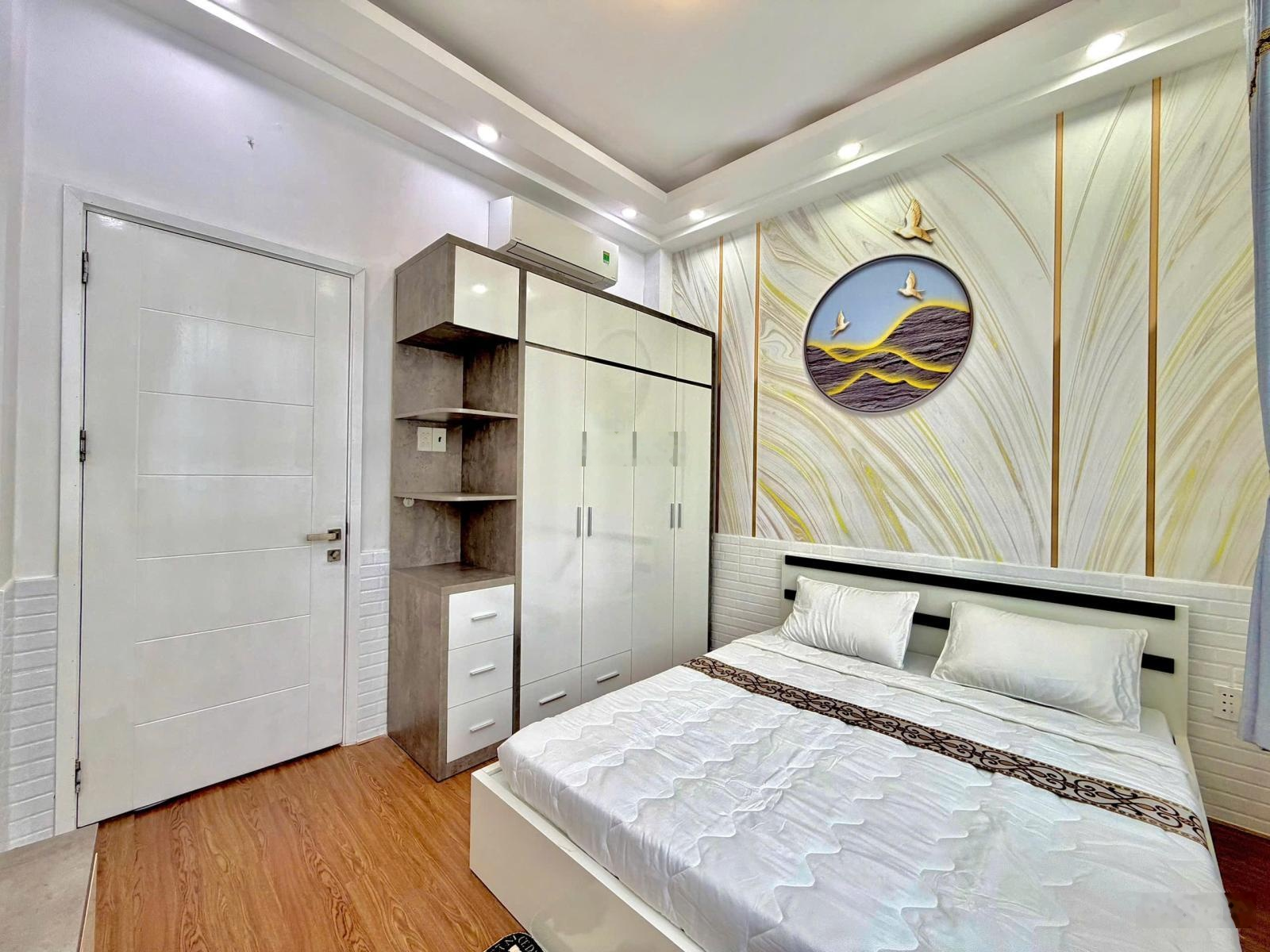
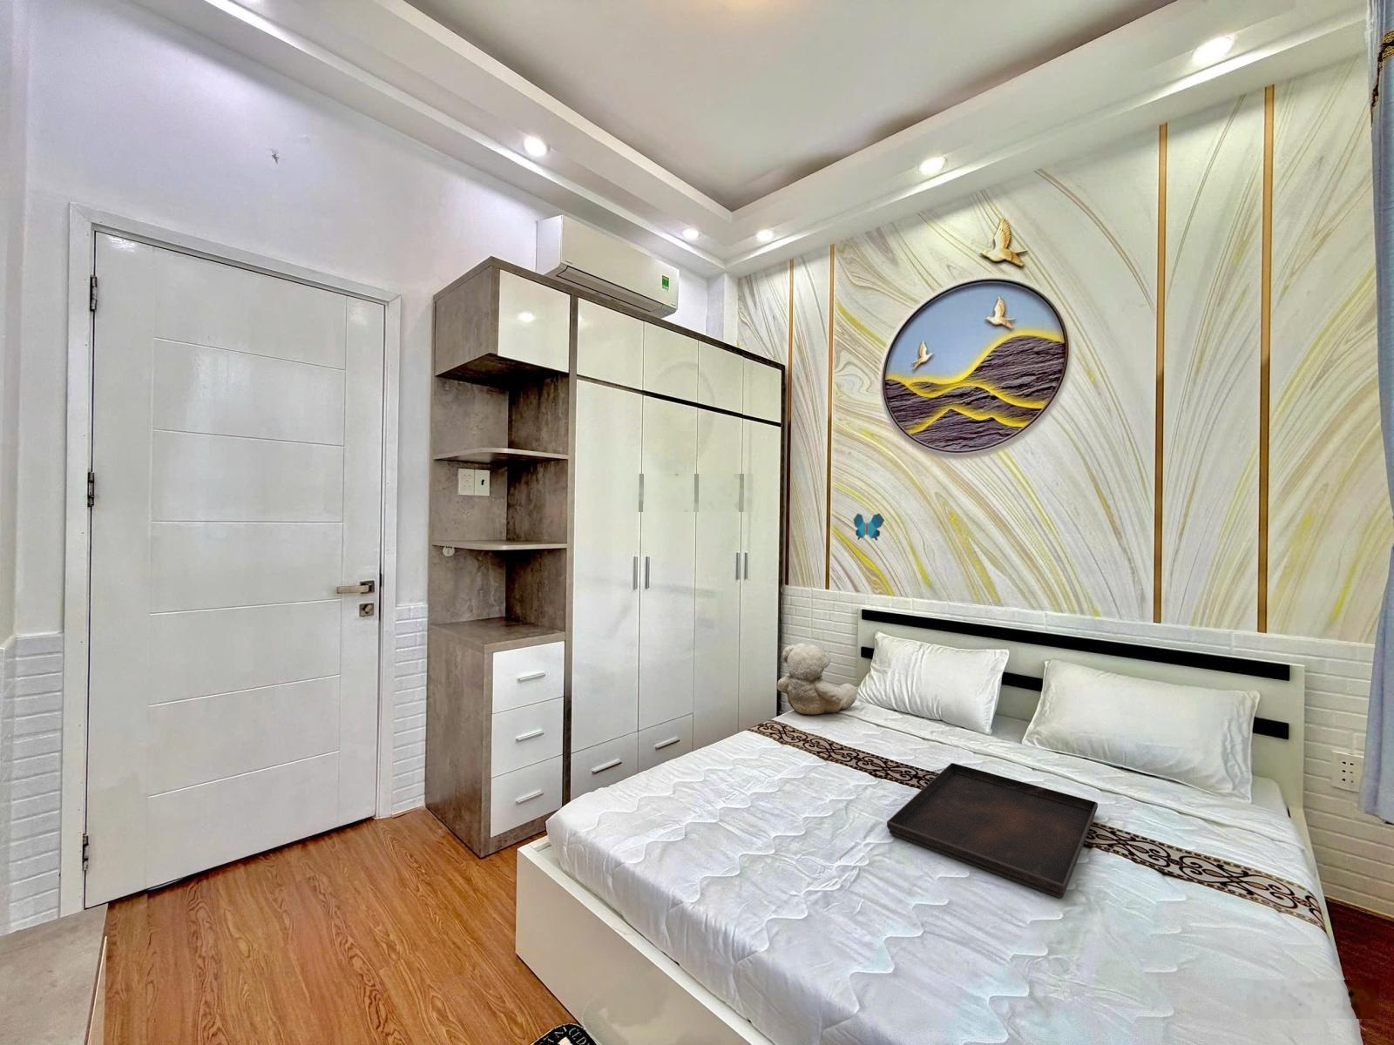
+ decorative butterfly (867, 526)
+ teddy bear (813, 674)
+ serving tray (996, 818)
